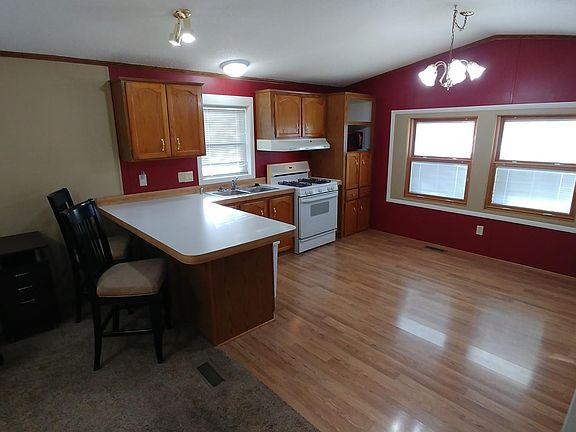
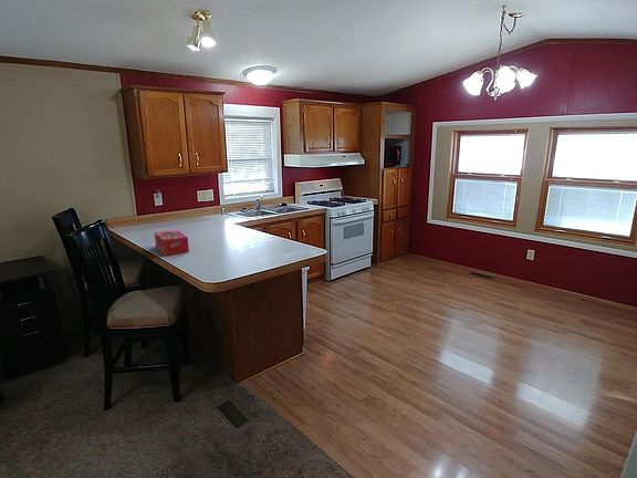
+ tissue box (170, 241)
